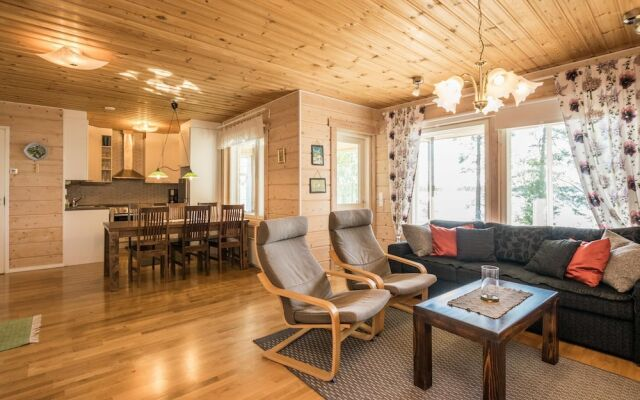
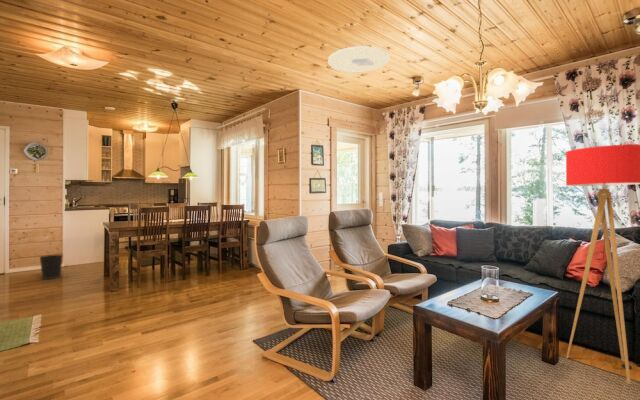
+ ceiling light (358, 57)
+ floor lamp (603, 257)
+ wastebasket (51, 266)
